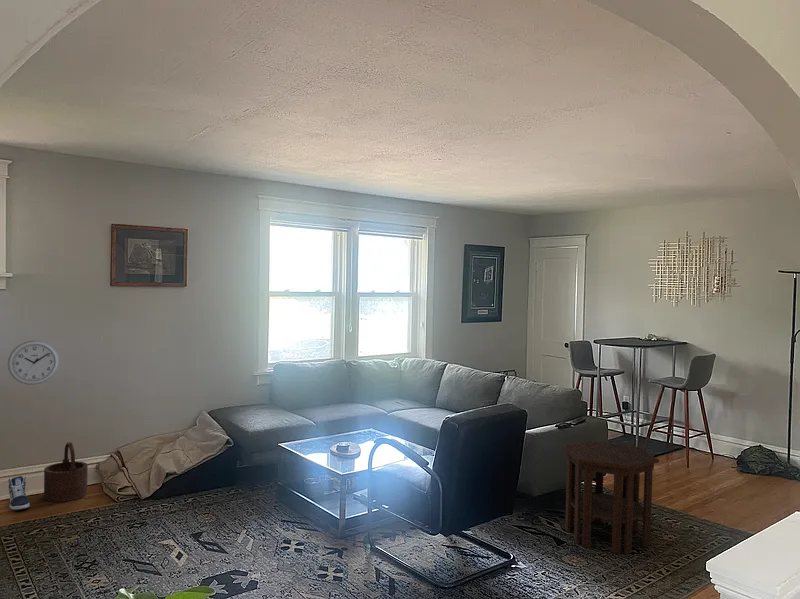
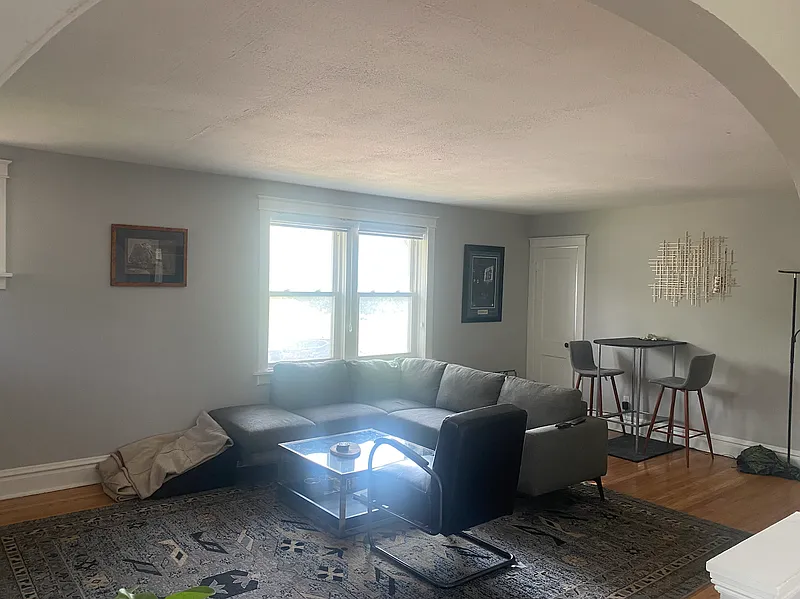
- wall clock (34, 362)
- sneaker (18, 492)
- wooden bucket (66, 469)
- side table (607, 494)
